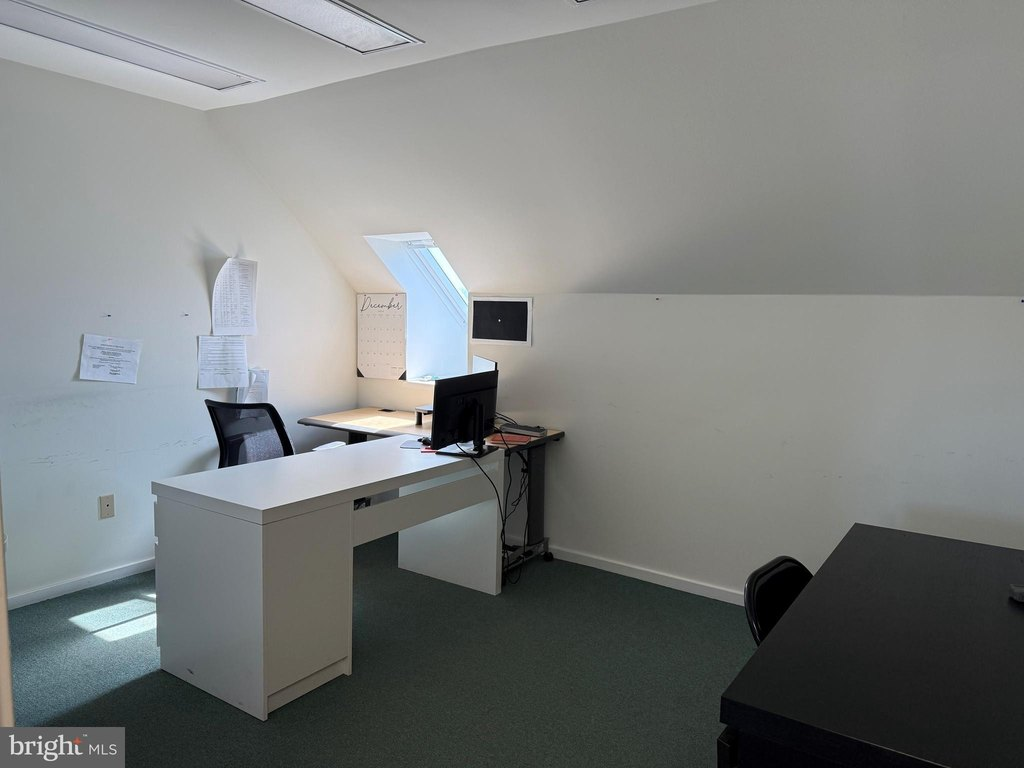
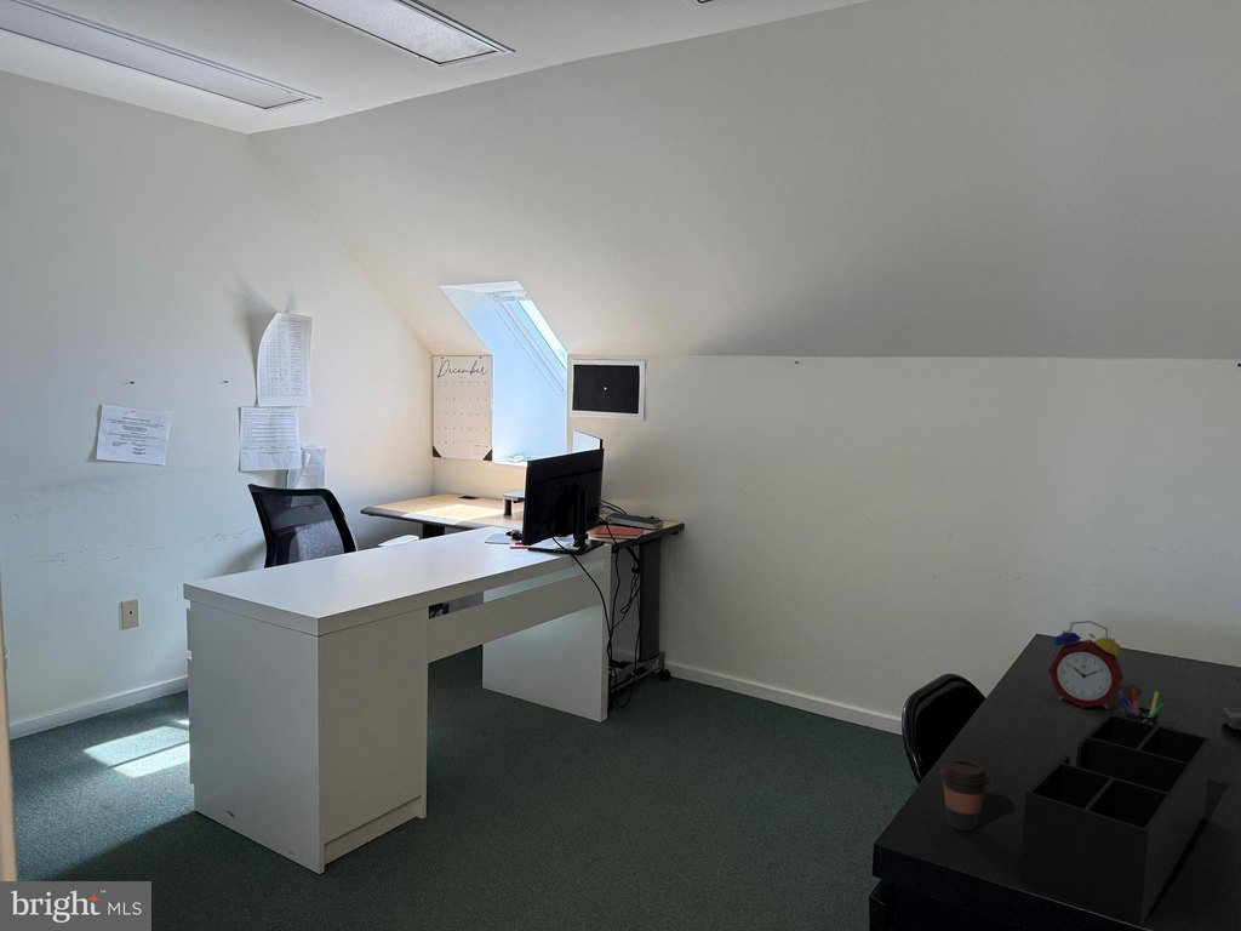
+ coffee cup (962, 795)
+ pen holder (1143, 718)
+ desk organizer (1122, 804)
+ alarm clock (1087, 661)
